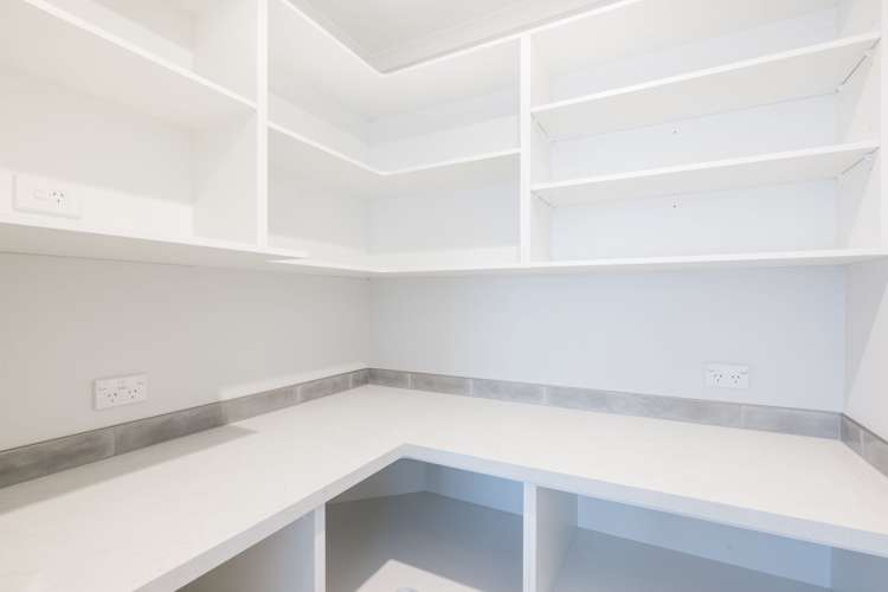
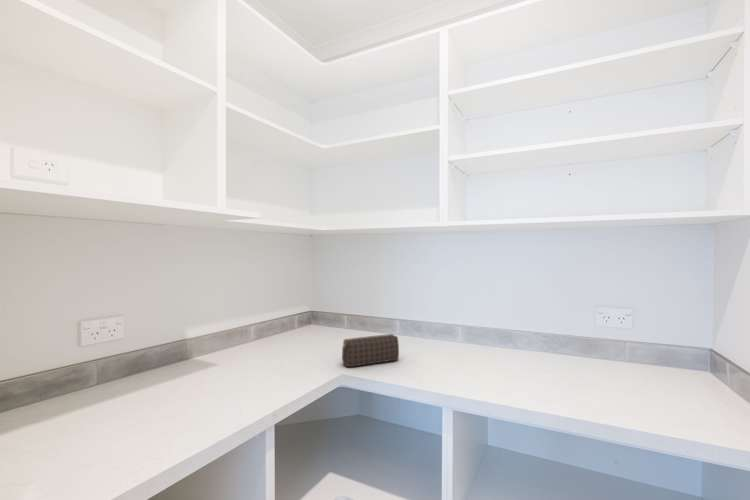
+ speaker (370, 349)
